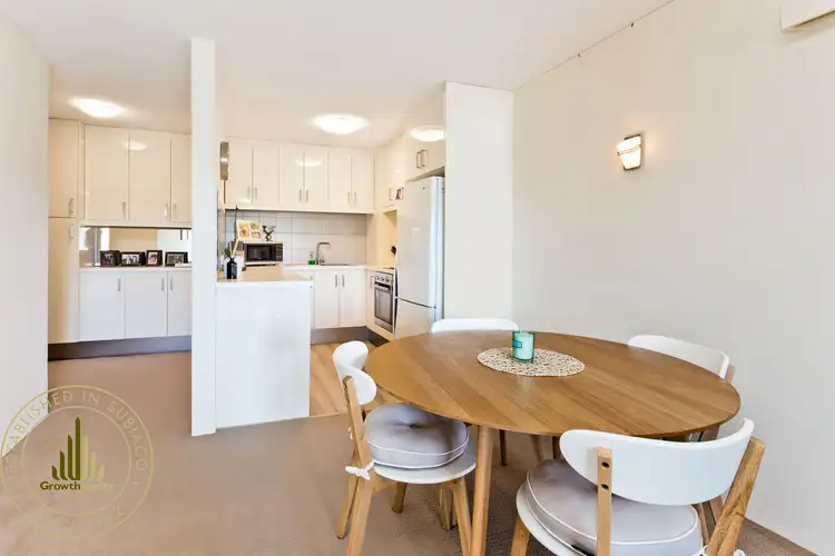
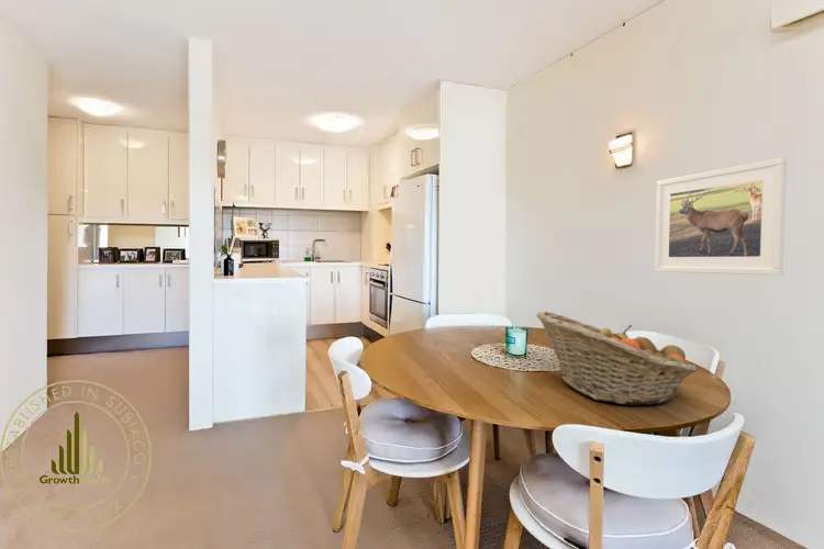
+ fruit basket (608, 350)
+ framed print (712, 222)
